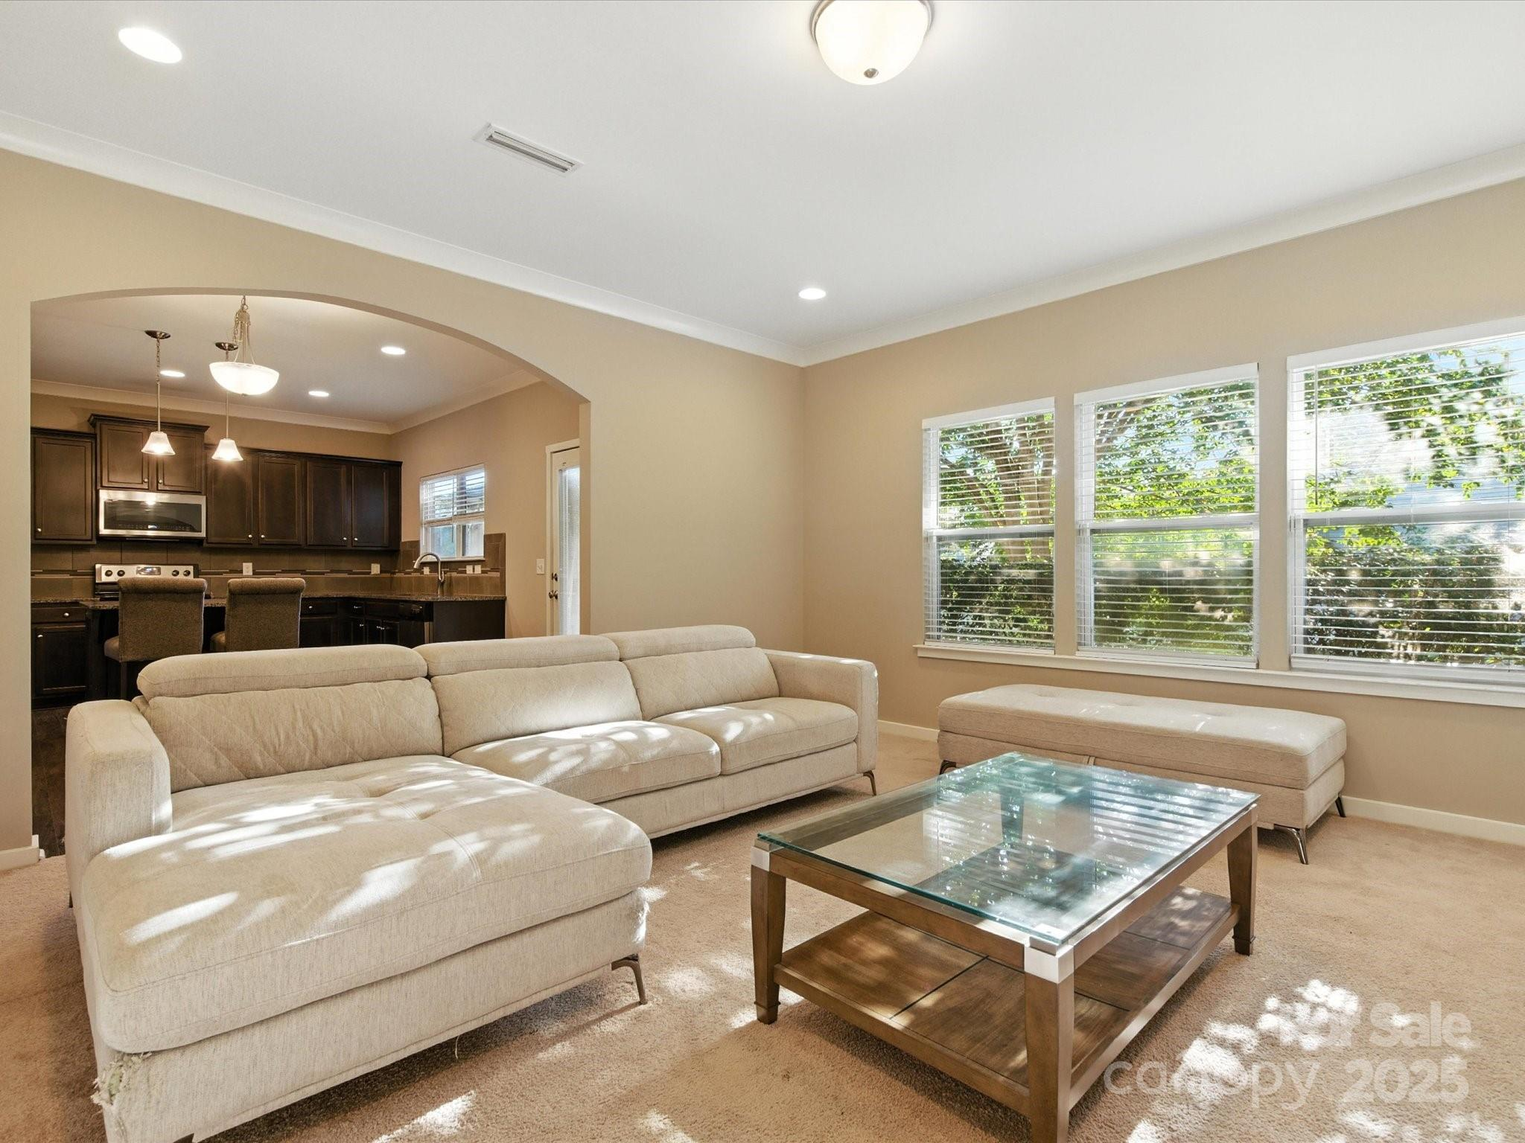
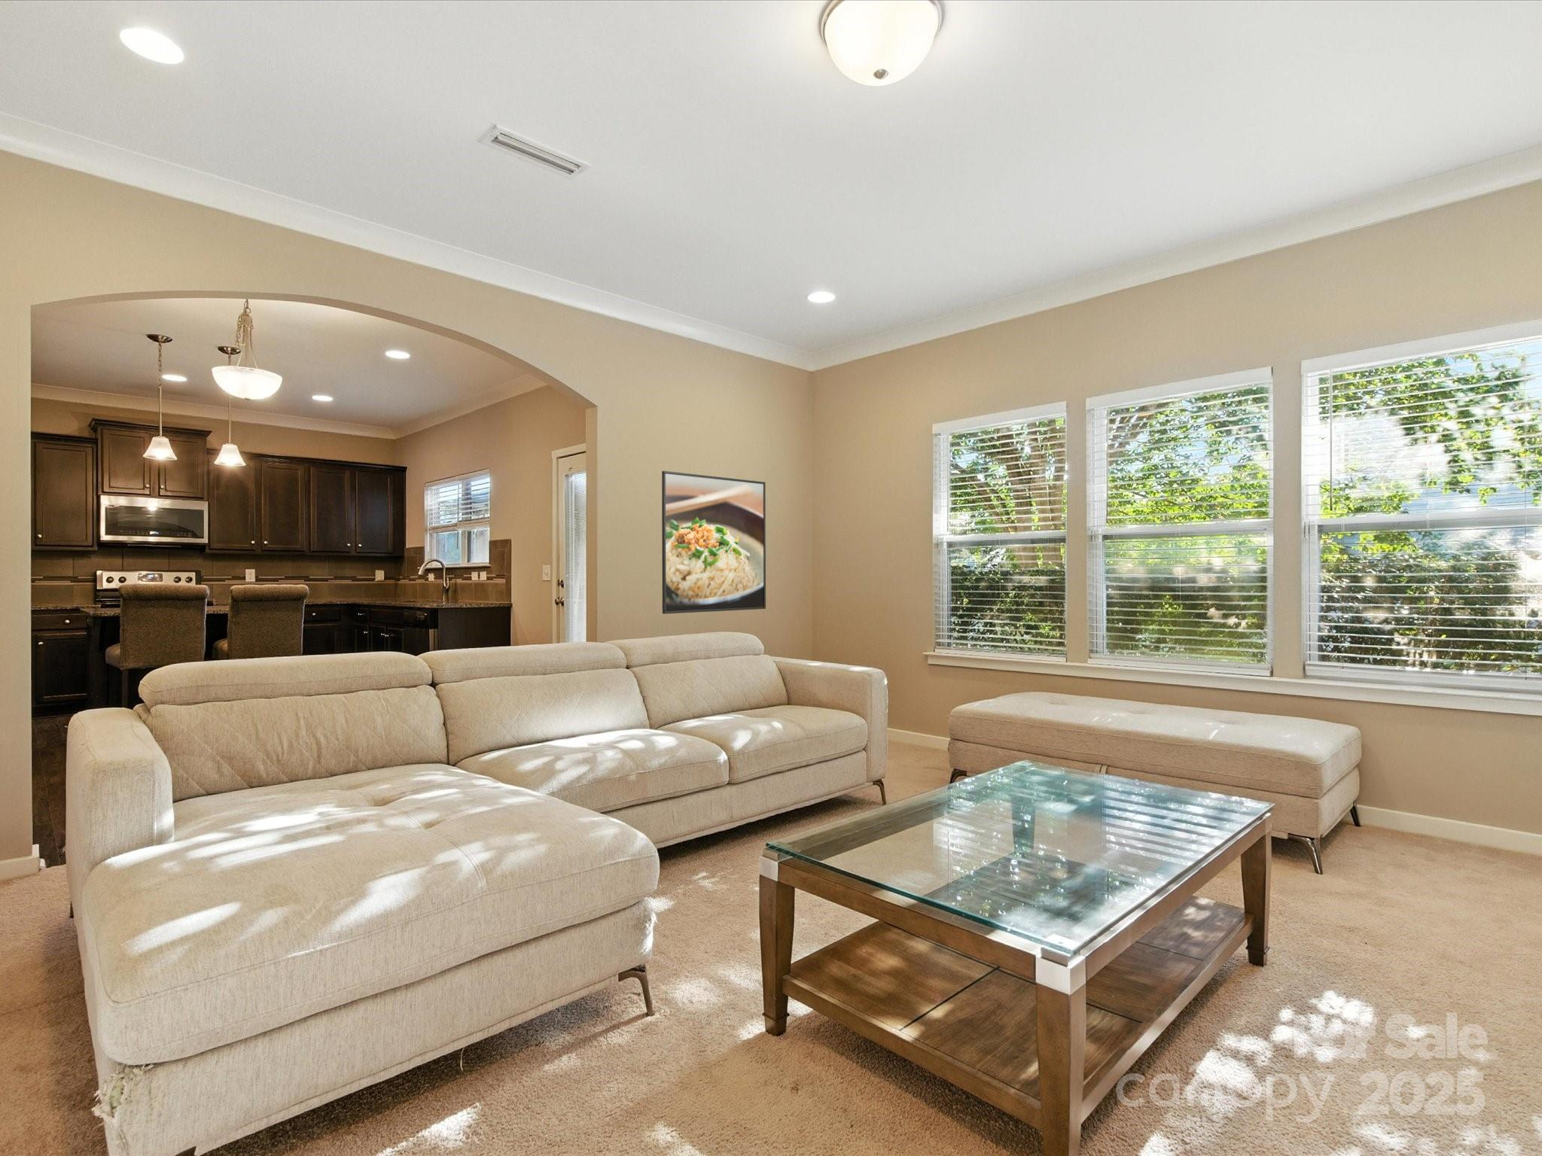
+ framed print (716, 543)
